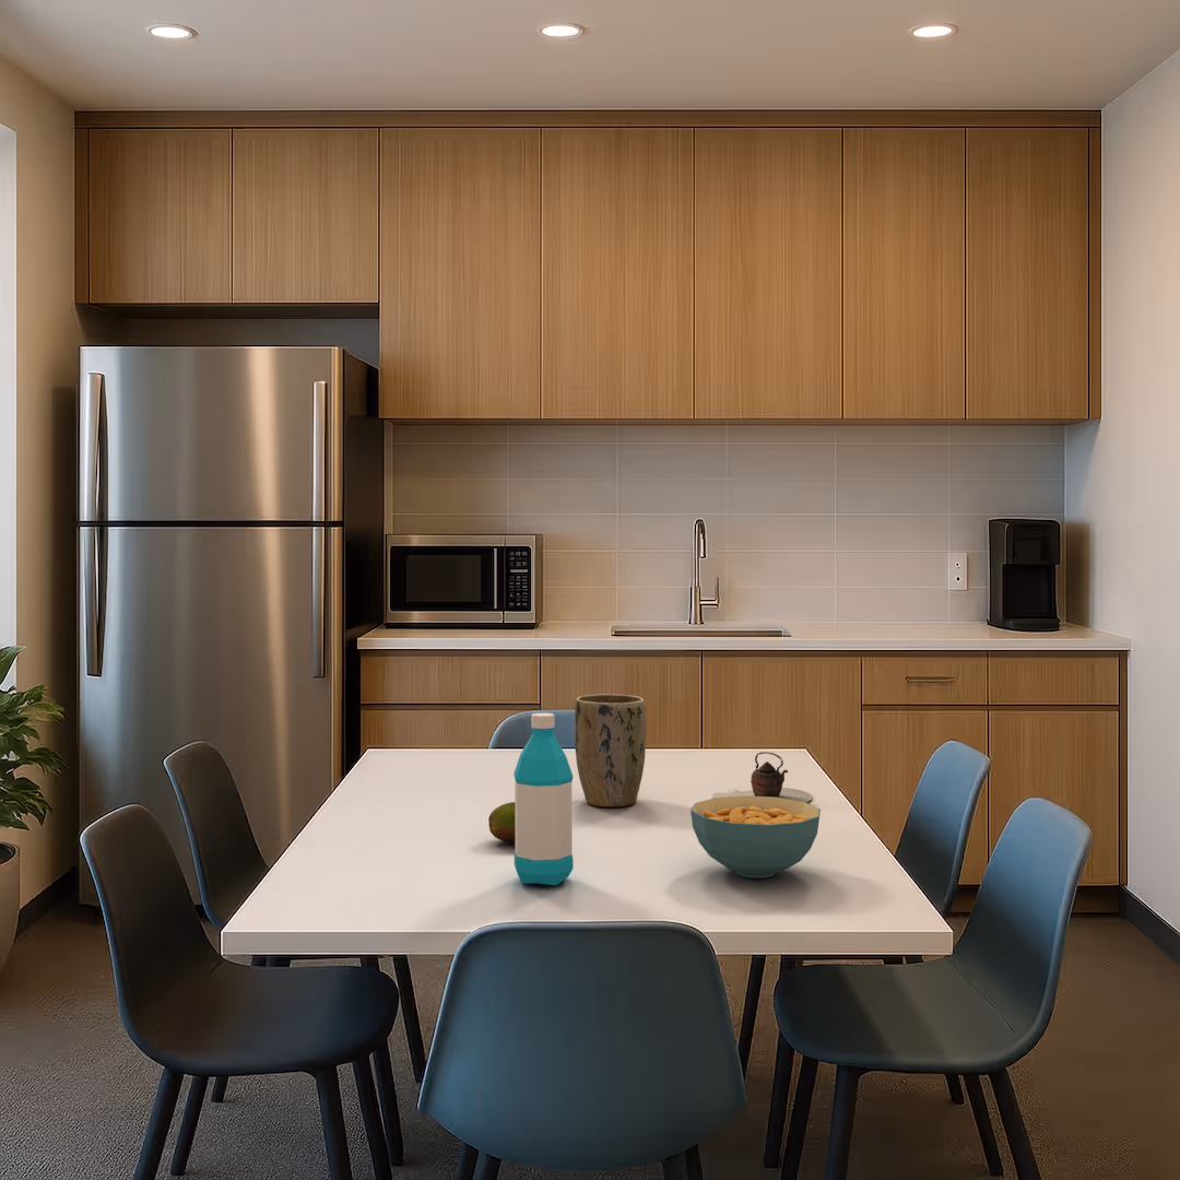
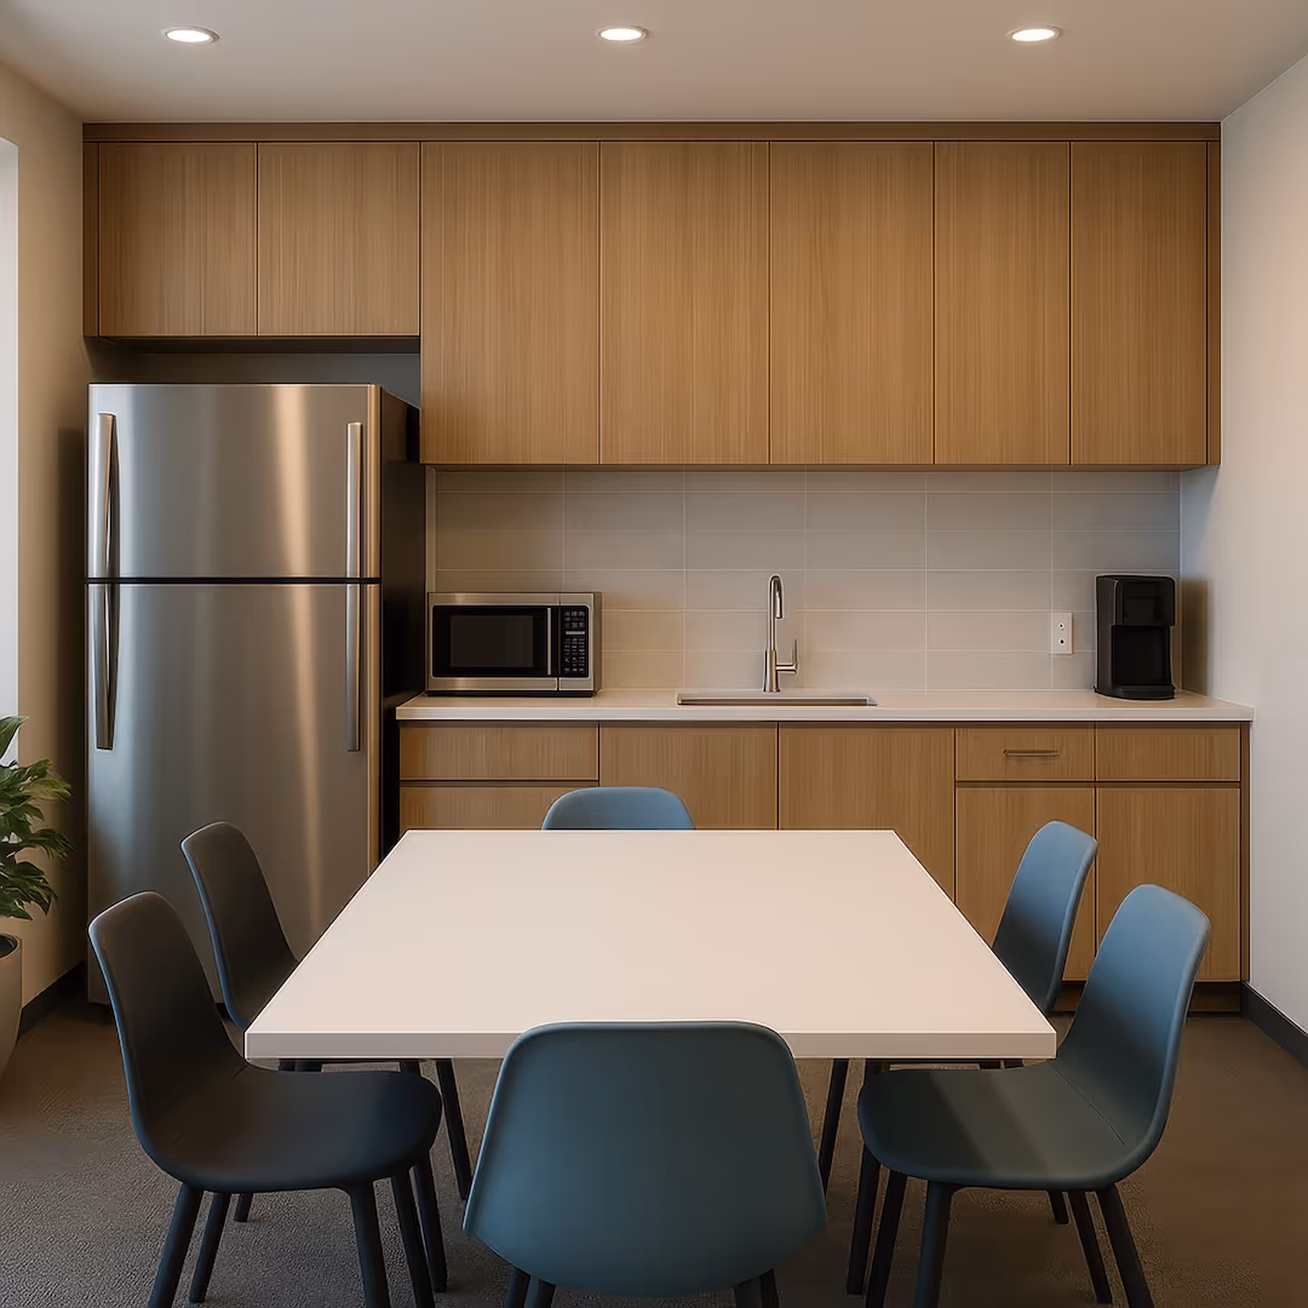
- plant pot (610, 750)
- fruit (515, 822)
- water bottle (543, 798)
- cereal bowl (755, 840)
- teapot (762, 775)
